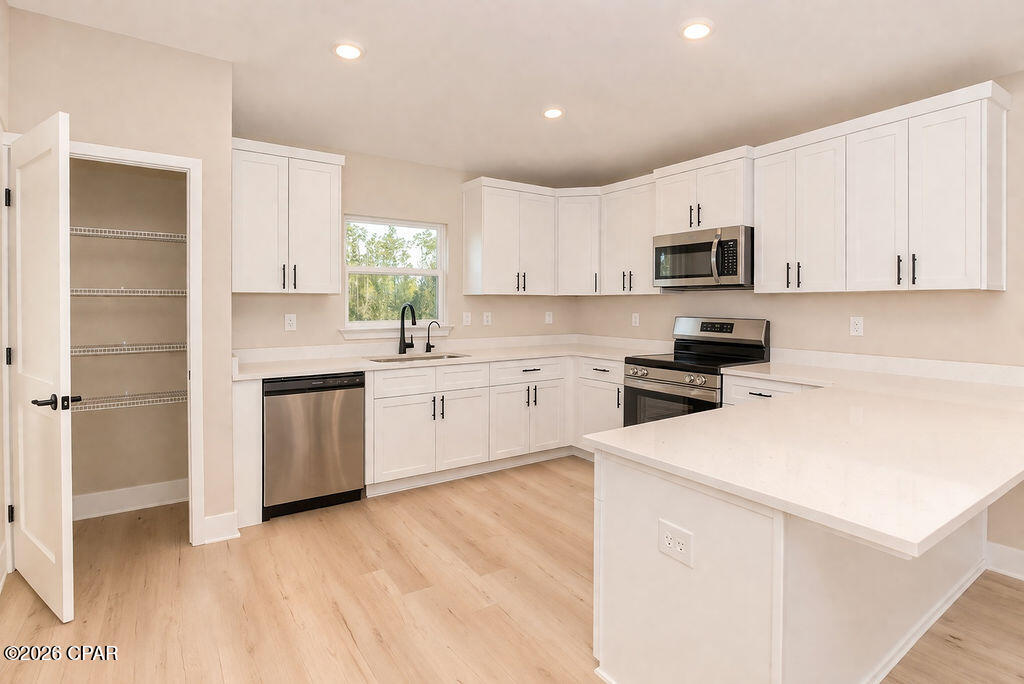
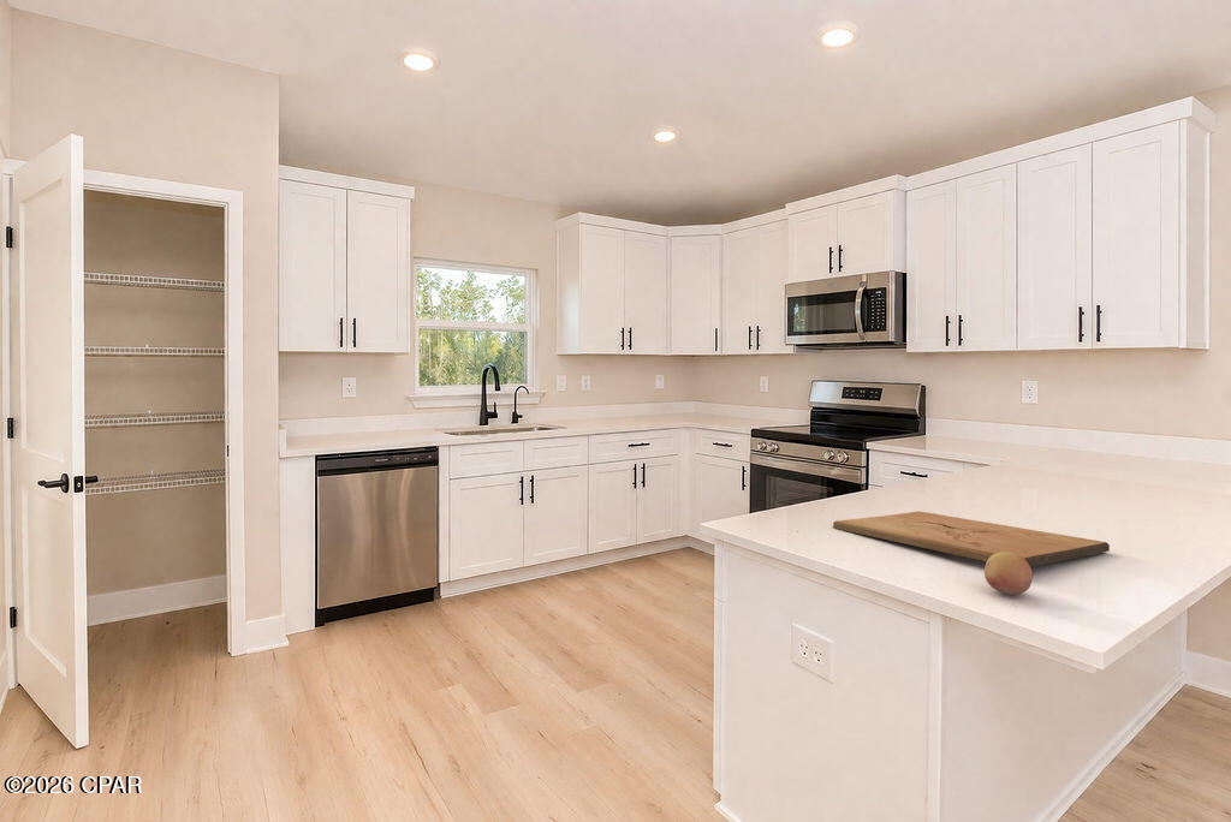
+ fruit (1009, 572)
+ cutting board (959, 534)
